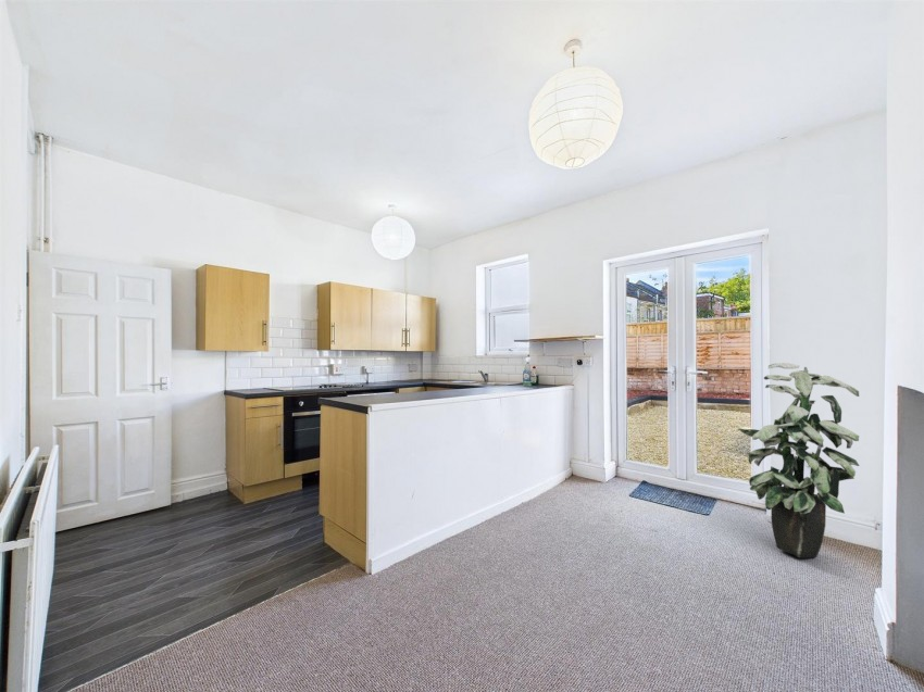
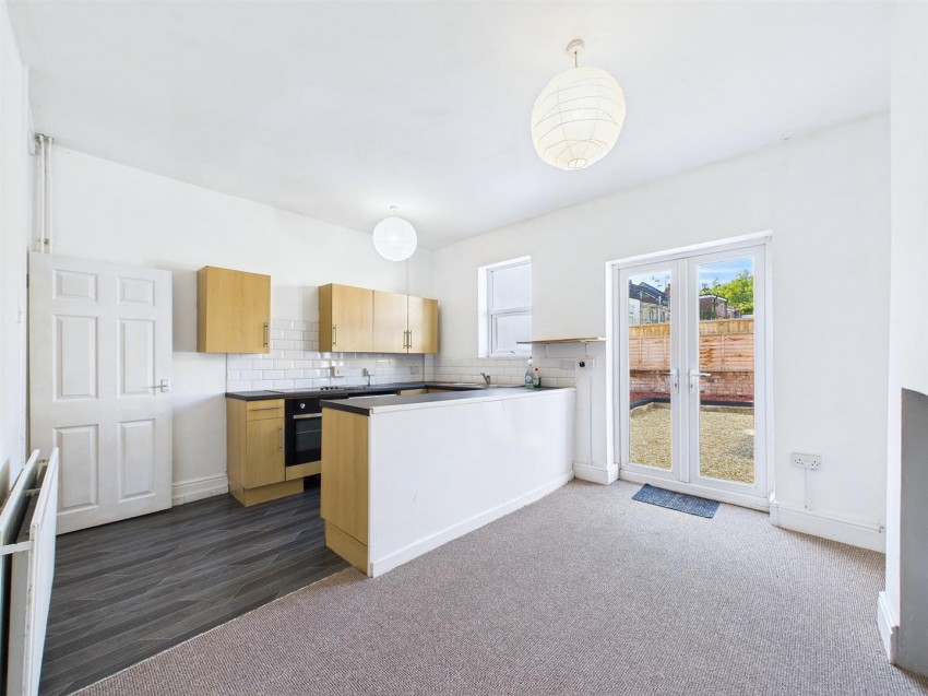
- indoor plant (795, 456)
